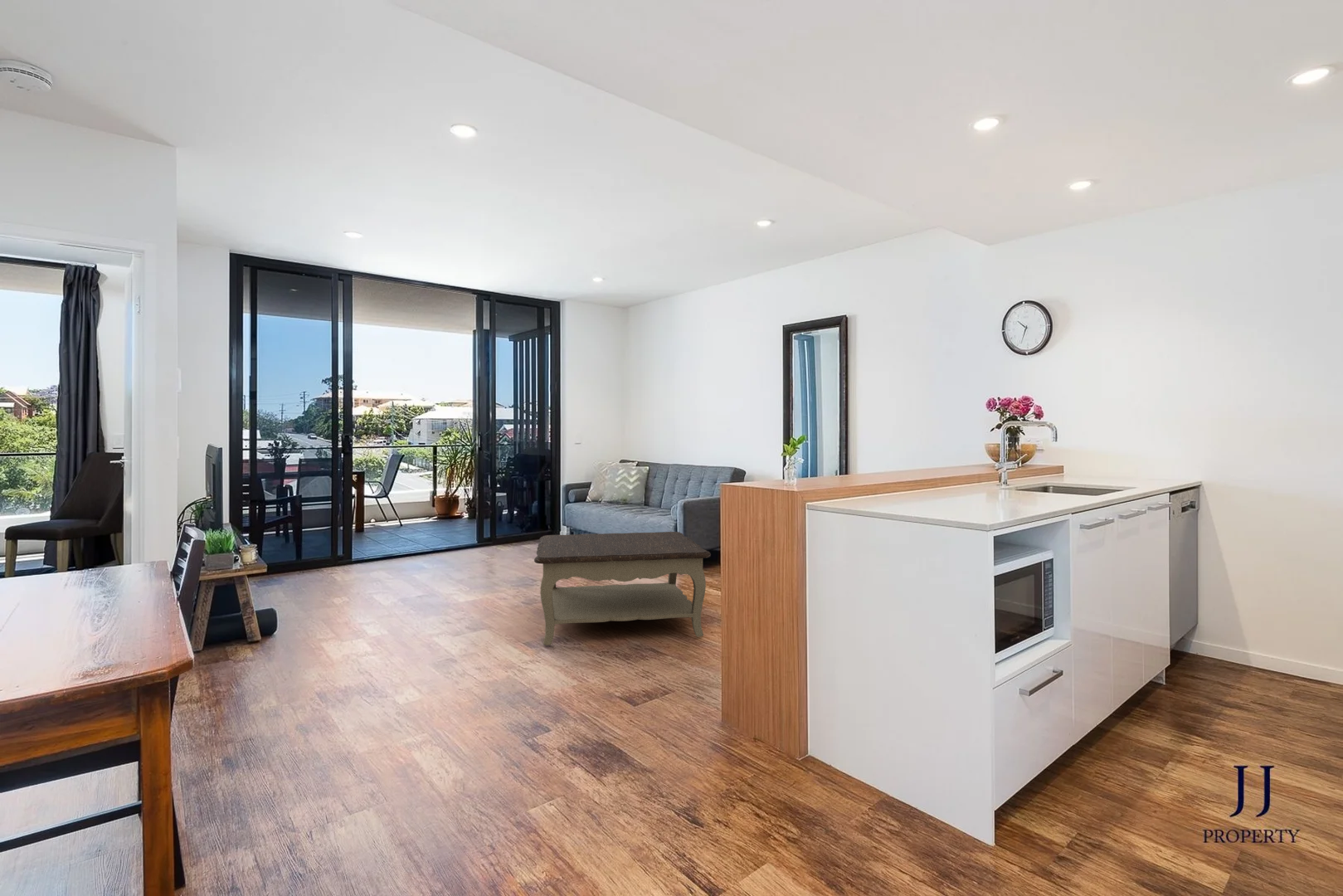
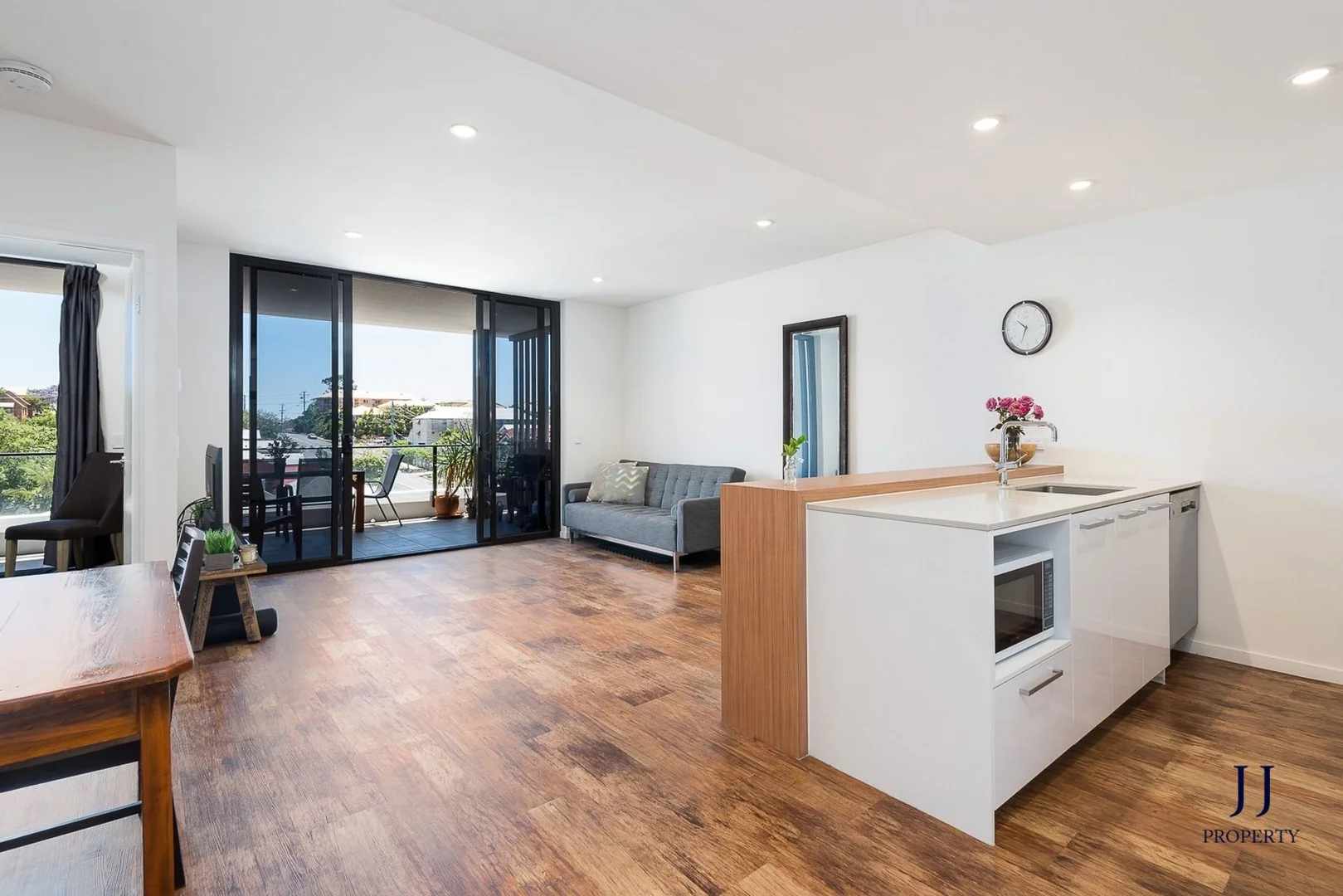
- coffee table (618, 581)
